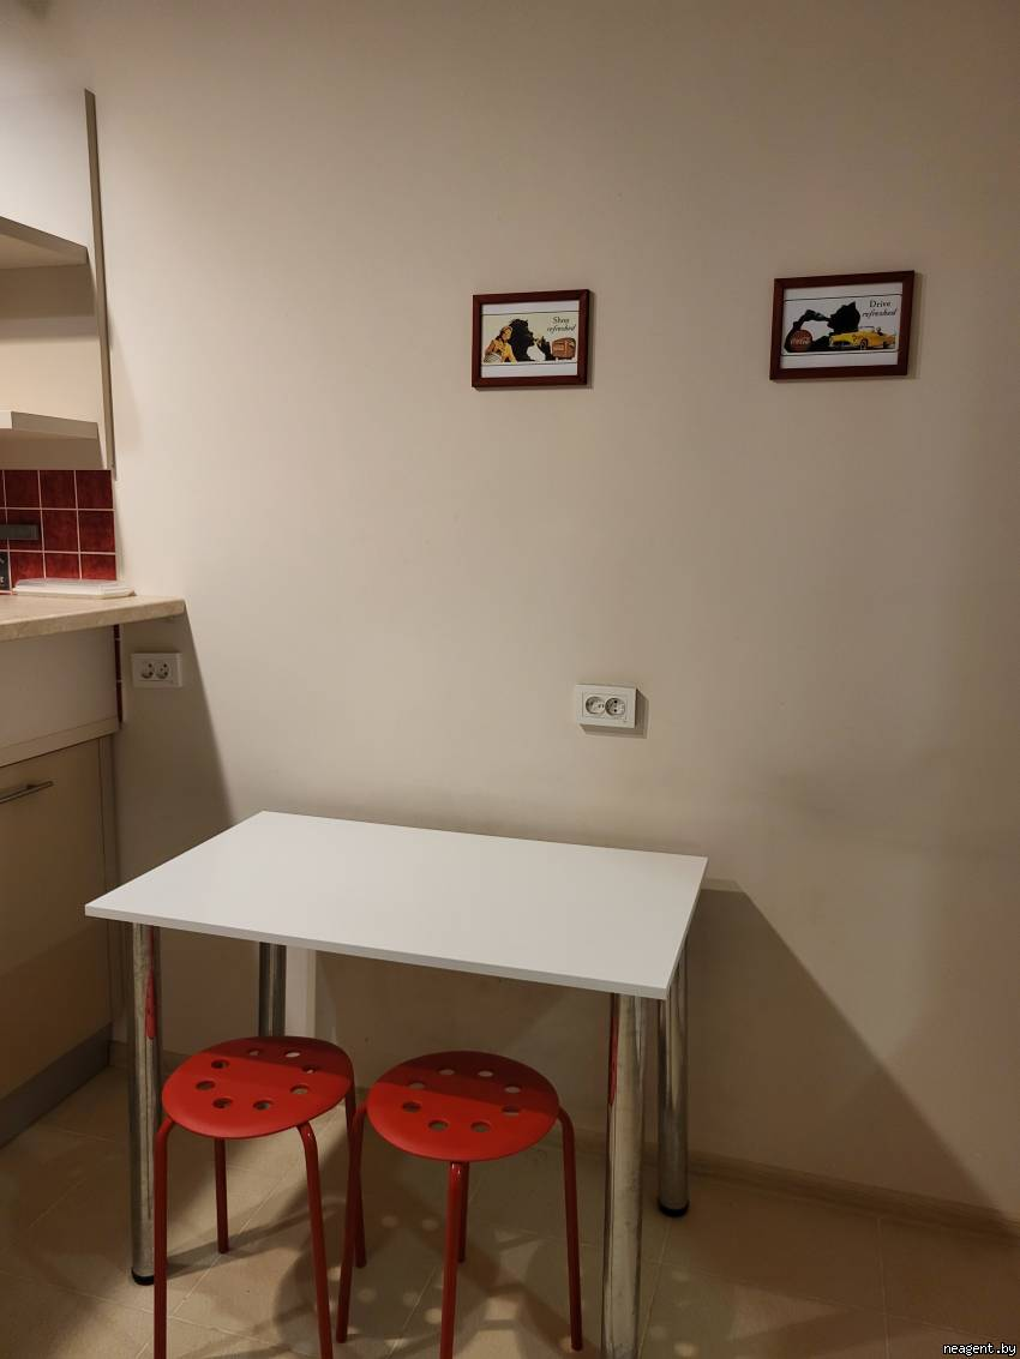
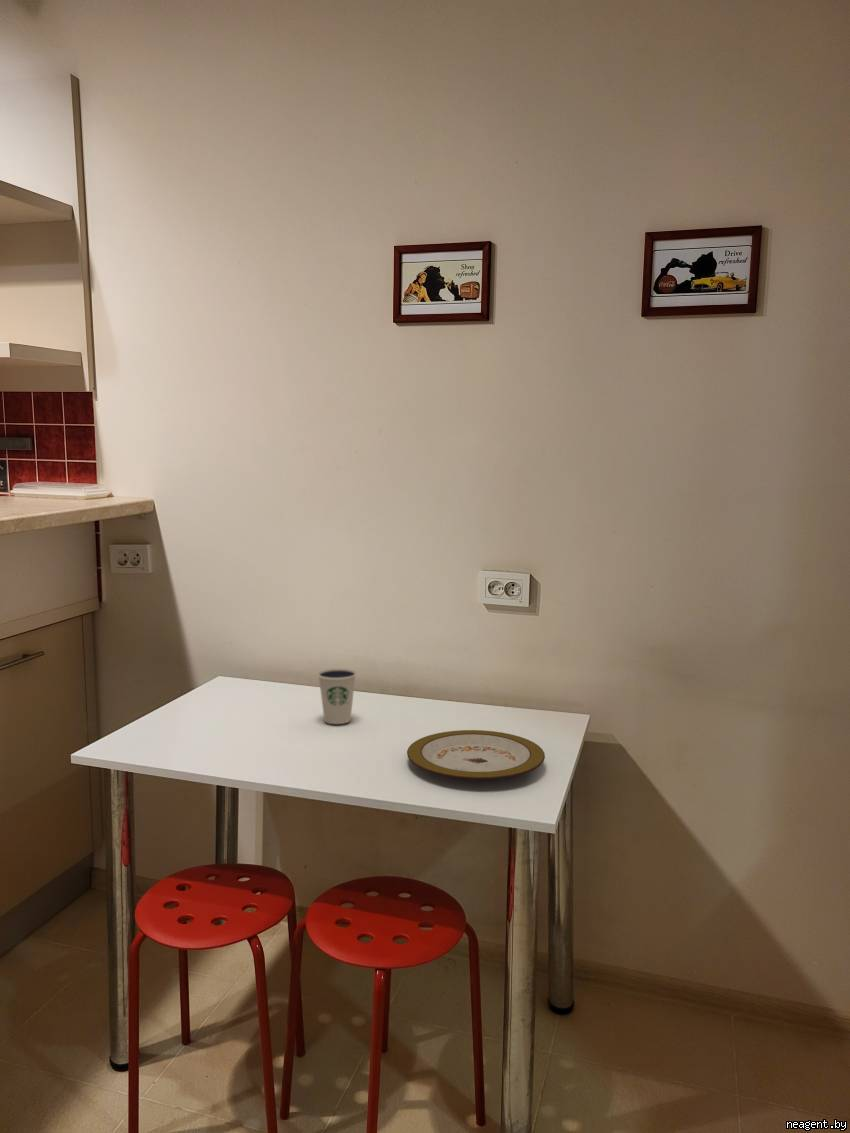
+ plate (475, 757)
+ dixie cup (337, 697)
